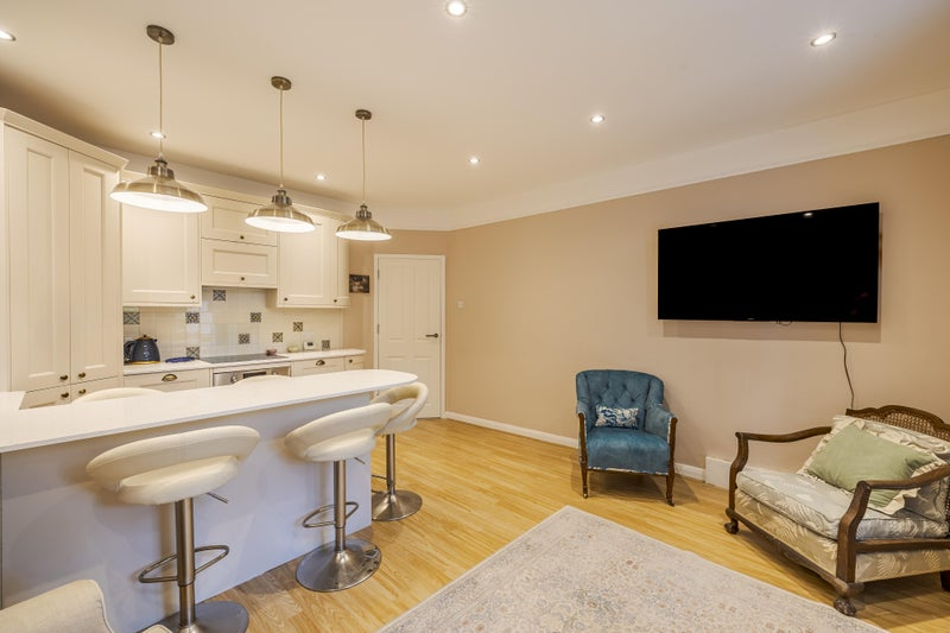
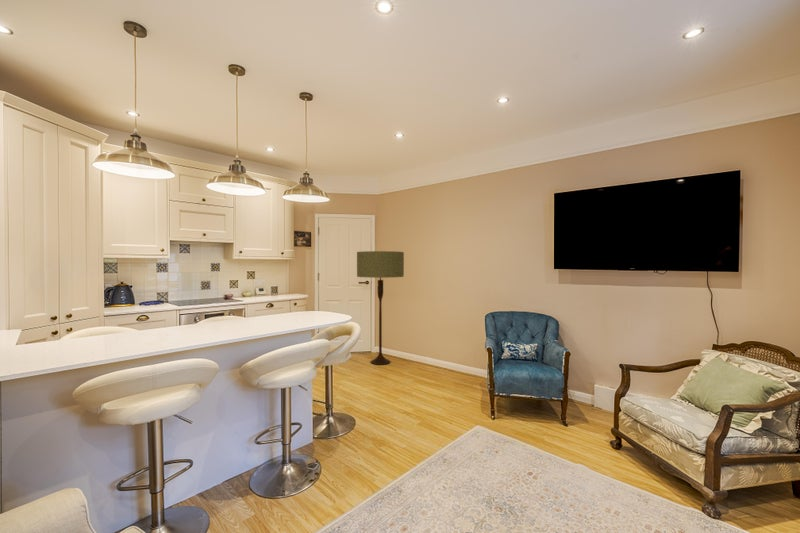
+ floor lamp (380, 306)
